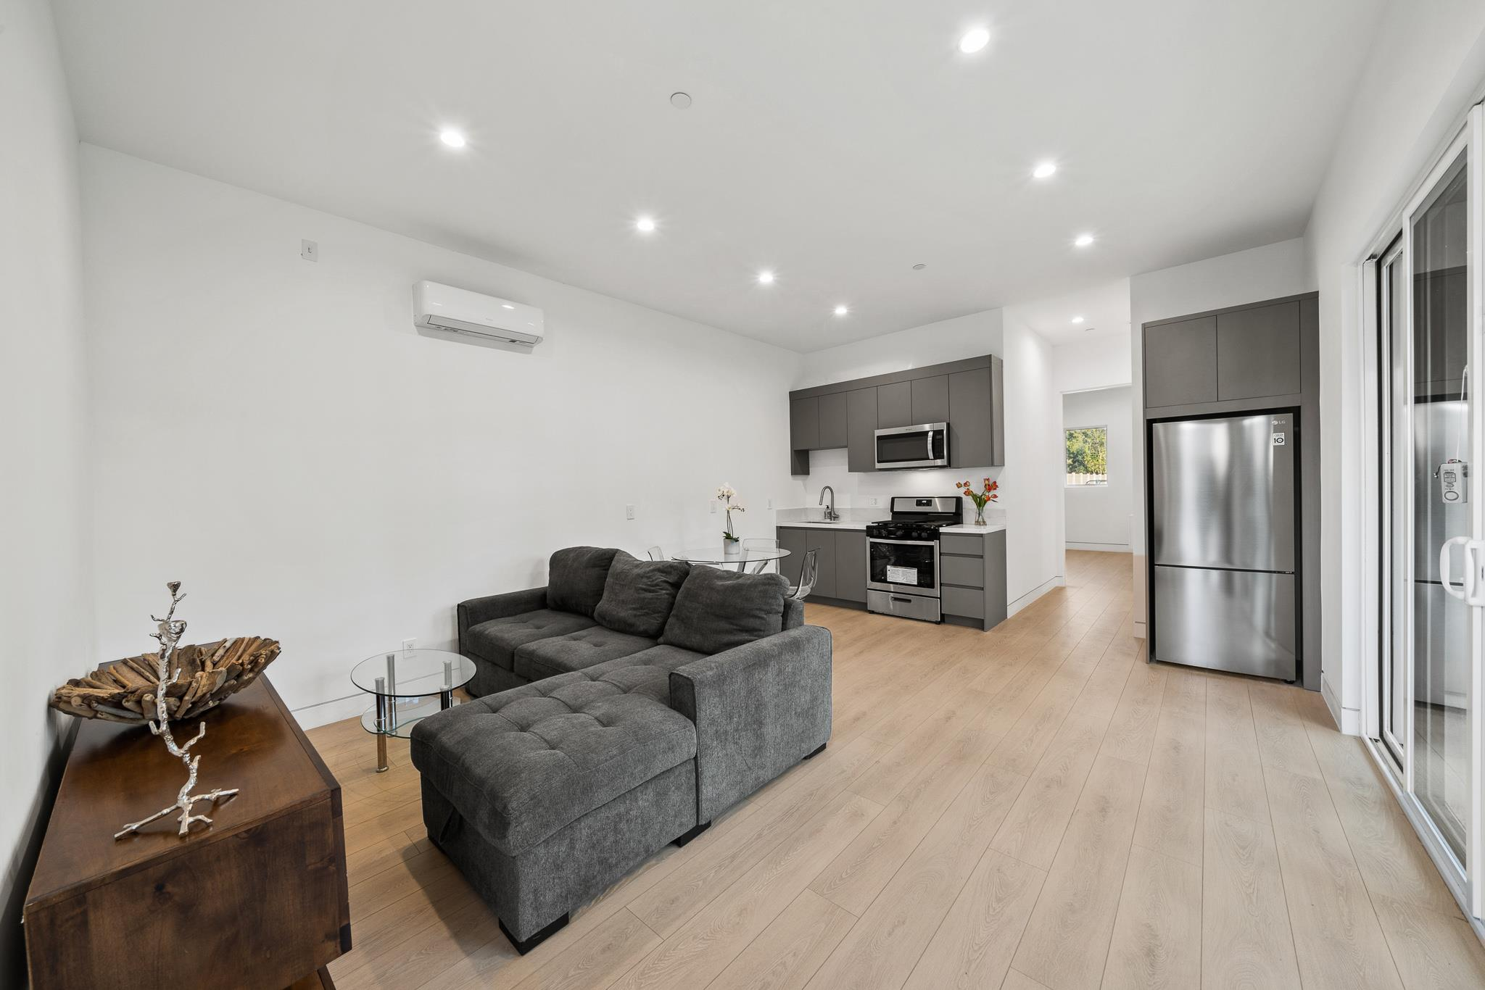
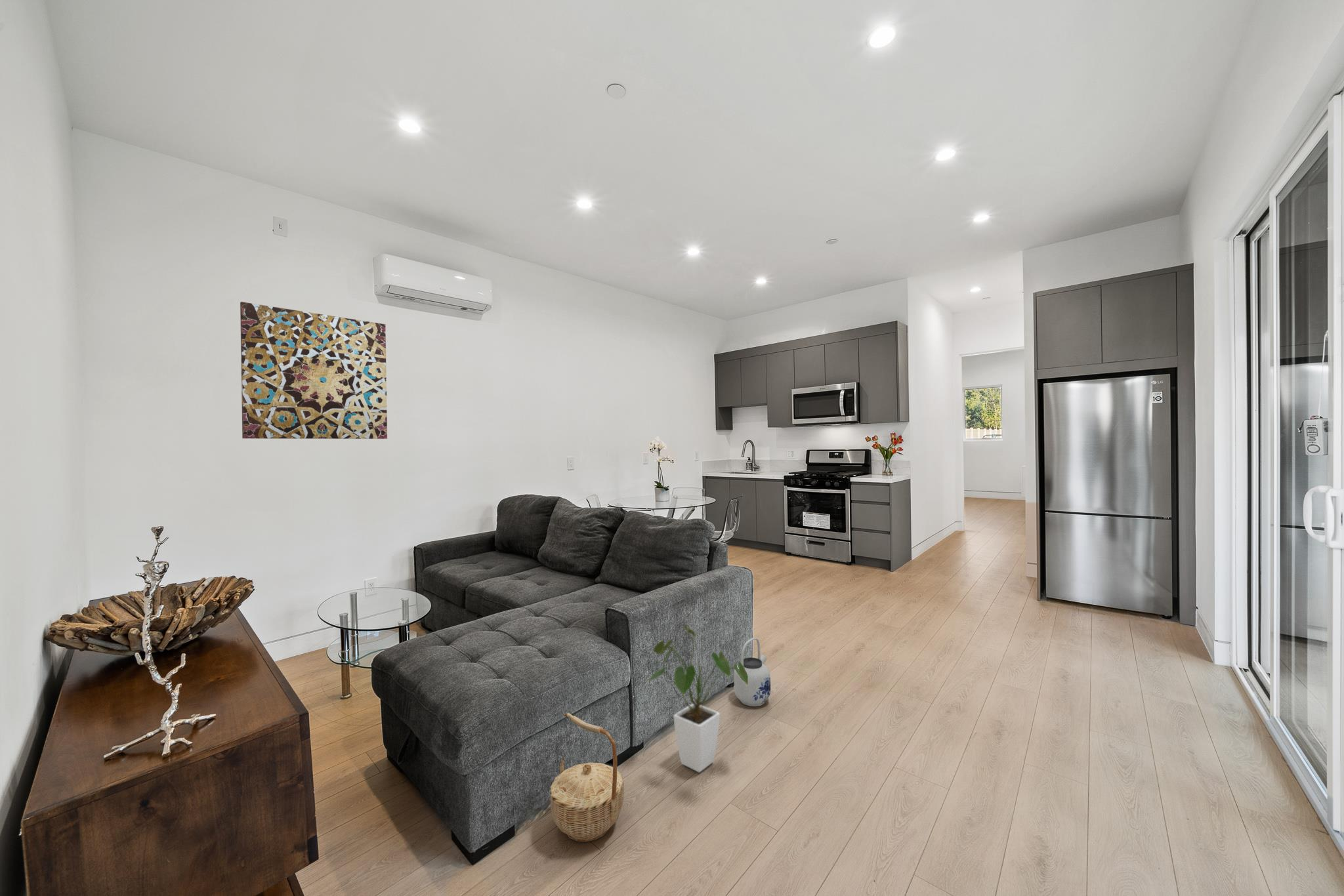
+ house plant (700, 697)
+ wall art (320, 377)
+ basket (586, 772)
+ teapot (753, 668)
